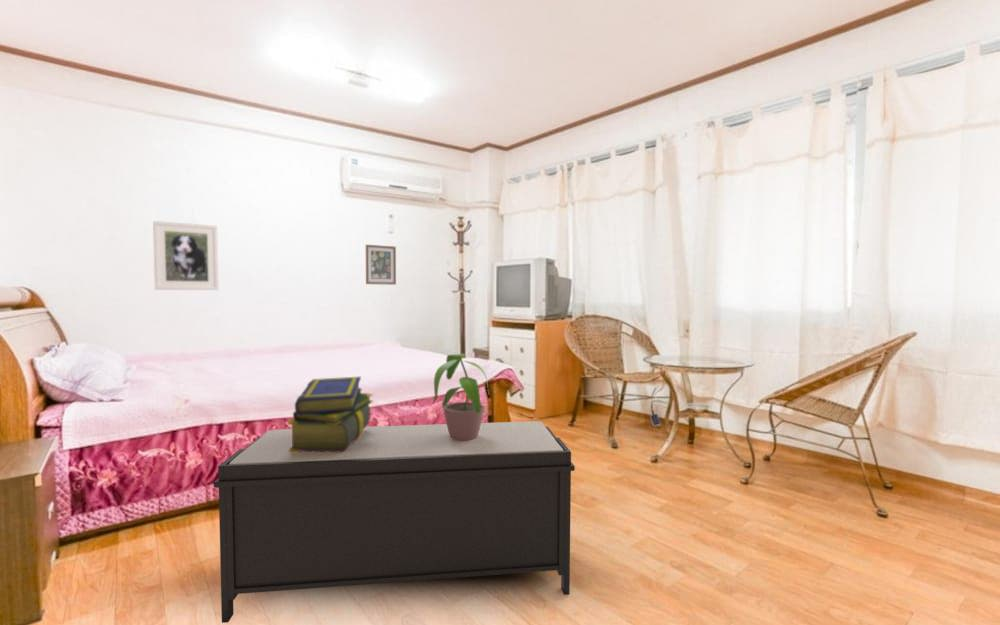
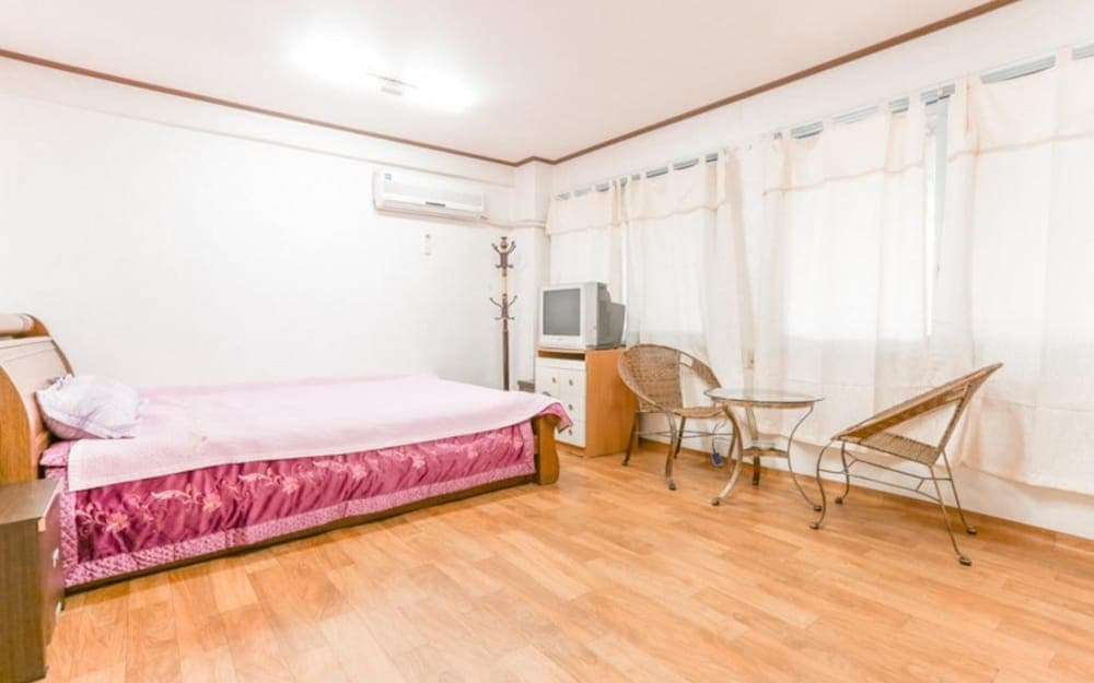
- potted plant (466, 396)
- bench (407, 507)
- stack of books (333, 411)
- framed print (187, 256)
- wall art (381, 265)
